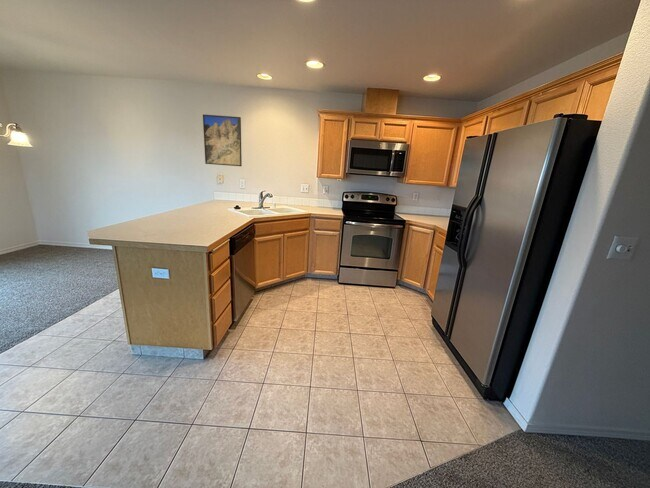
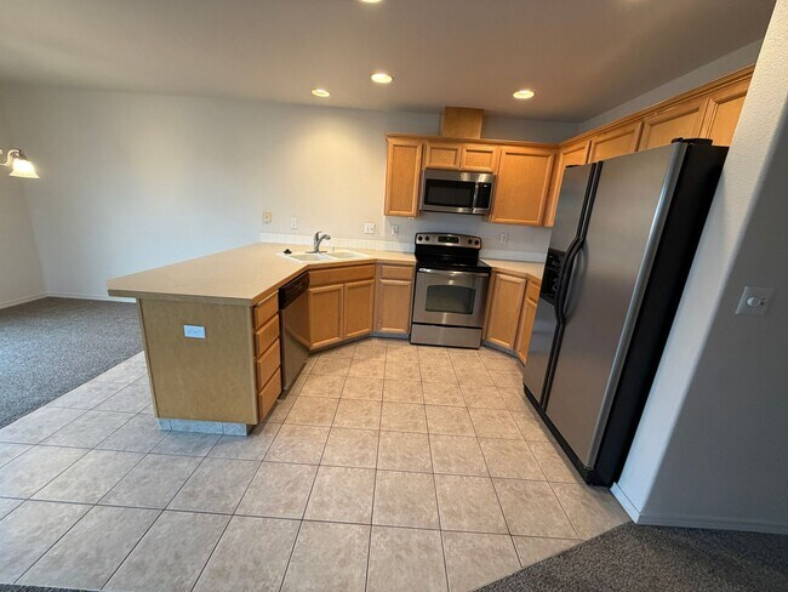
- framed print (222, 141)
